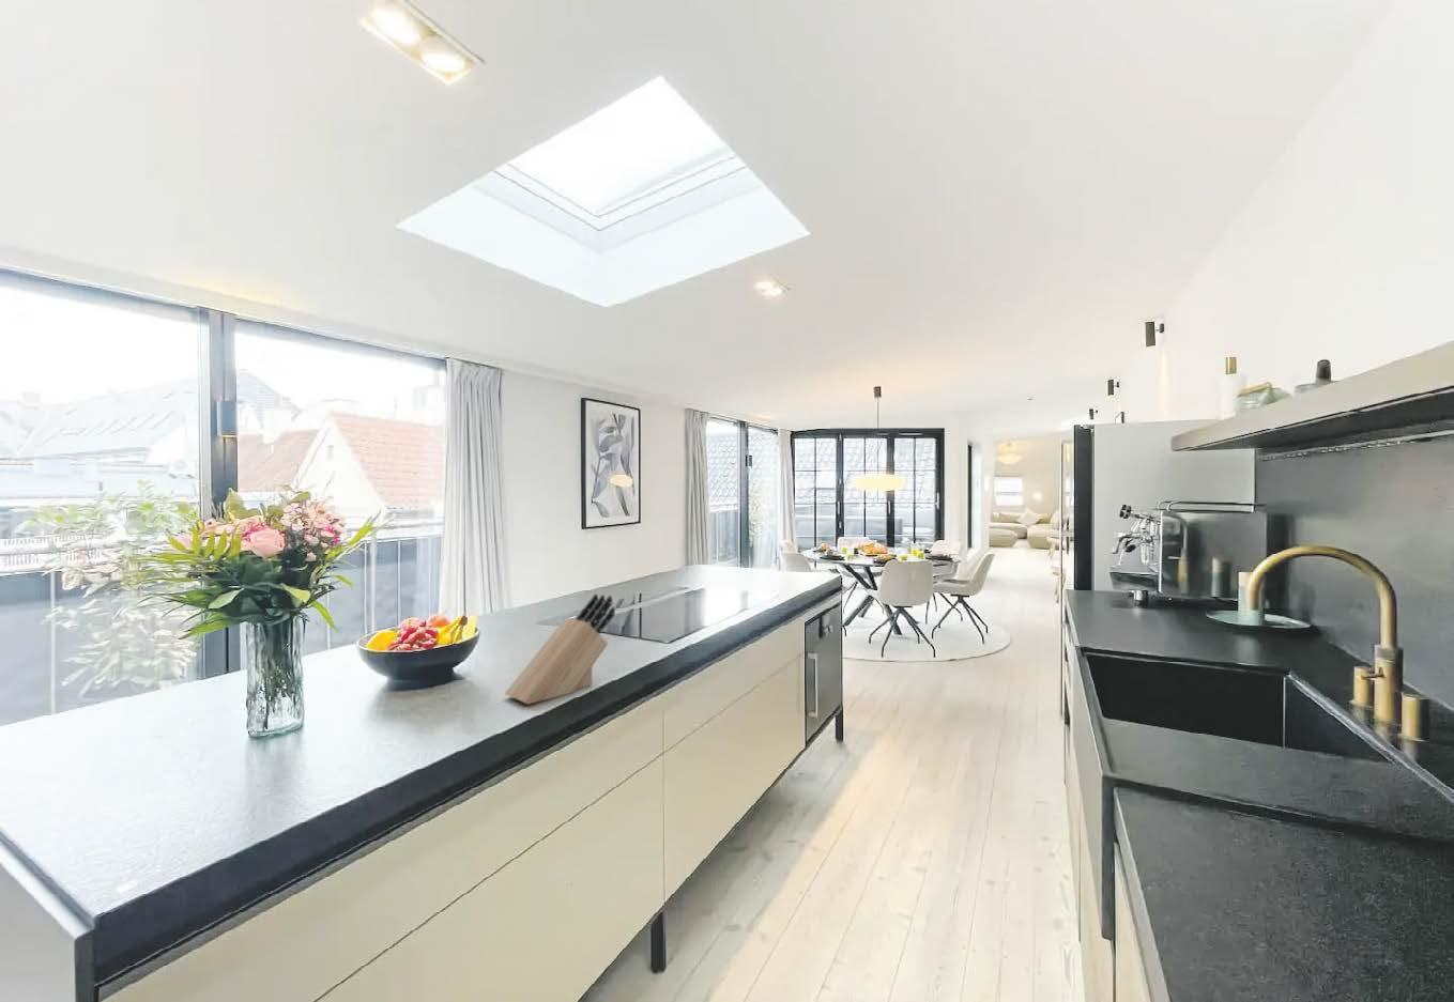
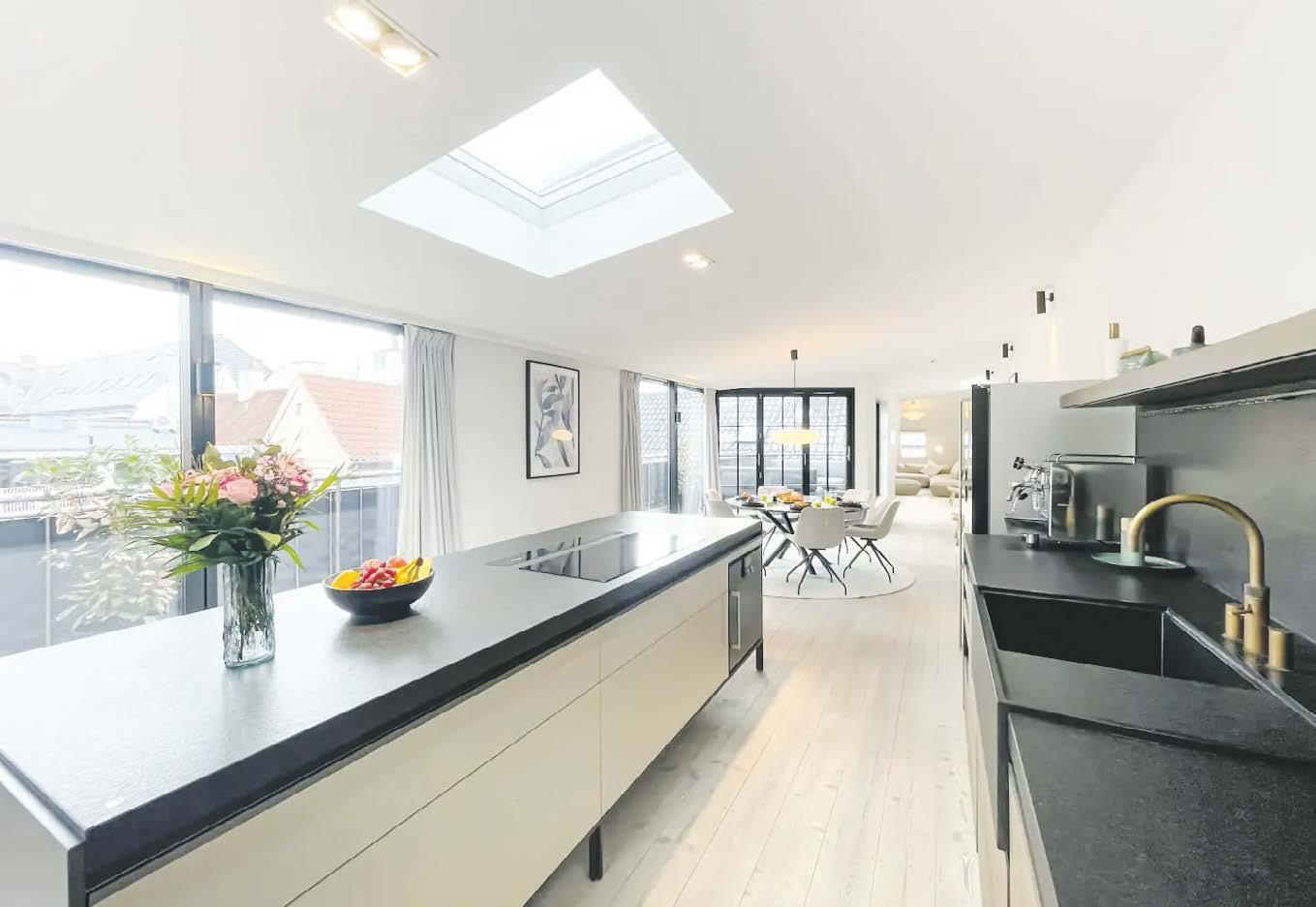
- knife block (565, 643)
